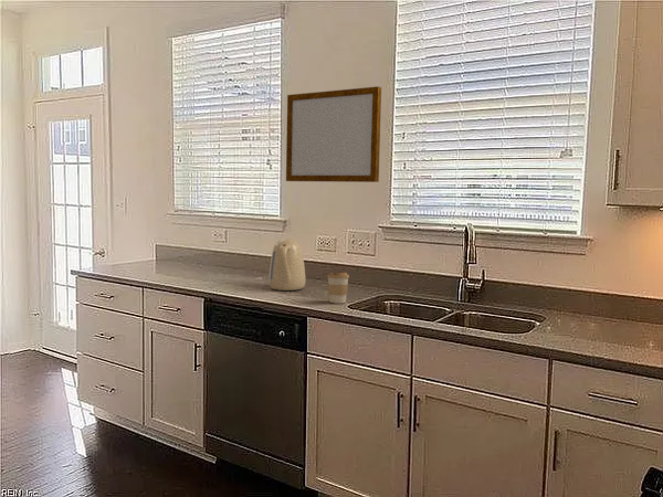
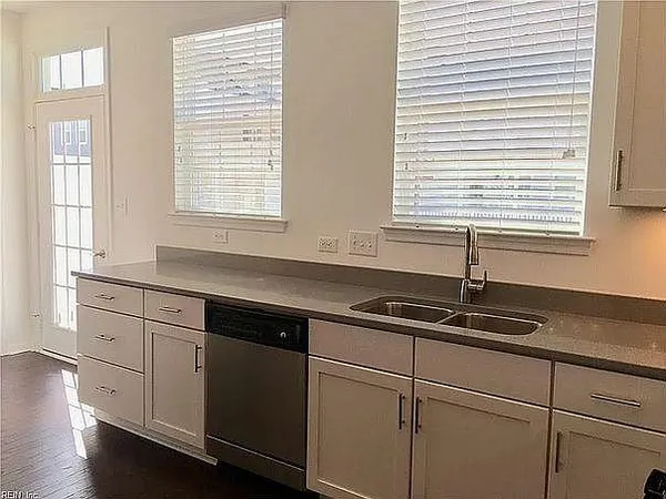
- coffee cup (337, 286)
- kettle (286, 263)
- writing board (330, 136)
